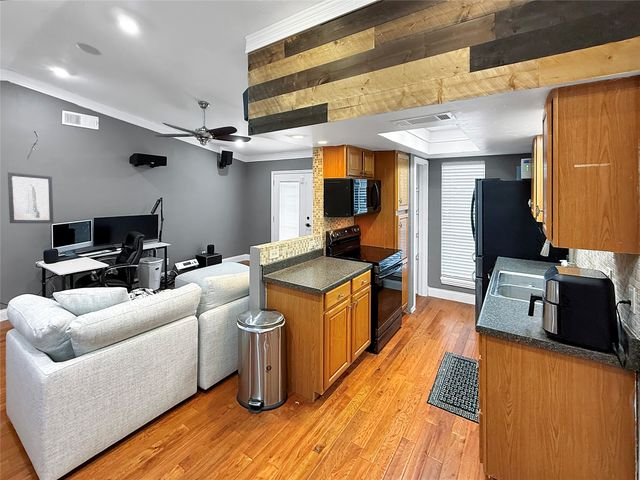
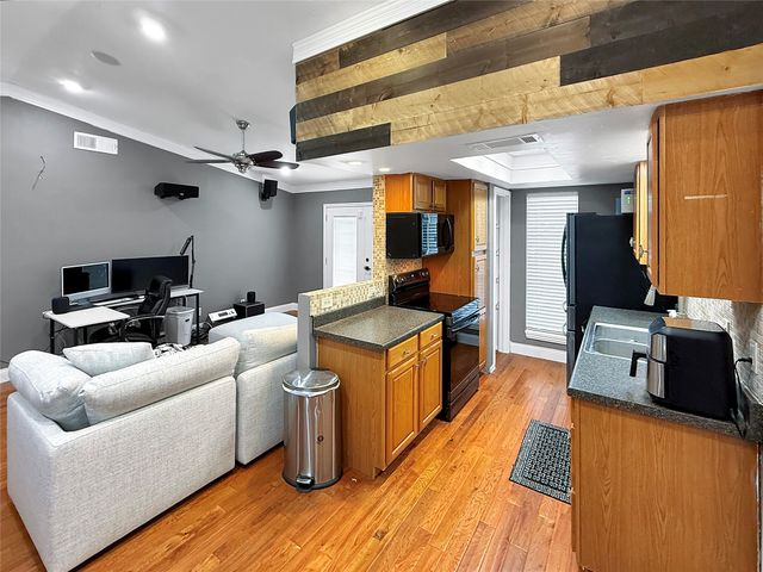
- wall art (31, 199)
